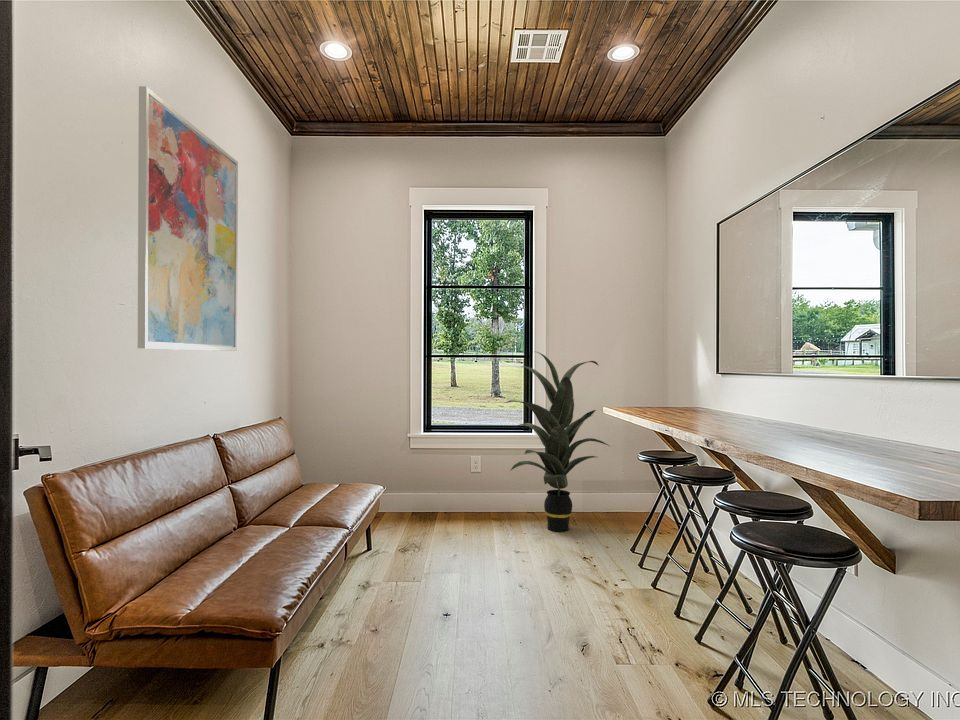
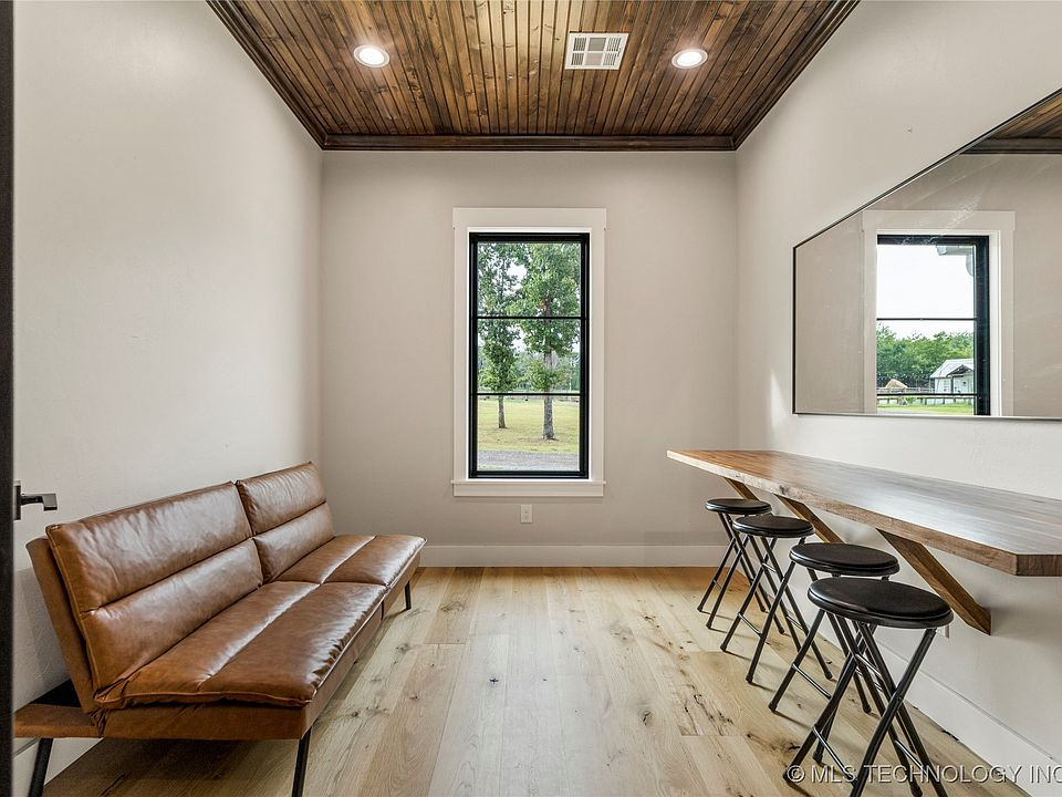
- indoor plant (551, 439)
- wall art (195, 240)
